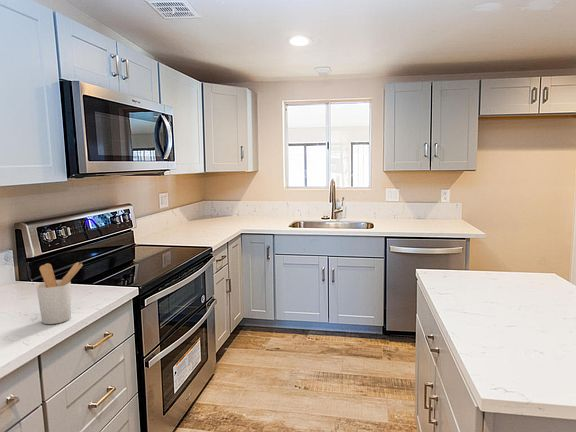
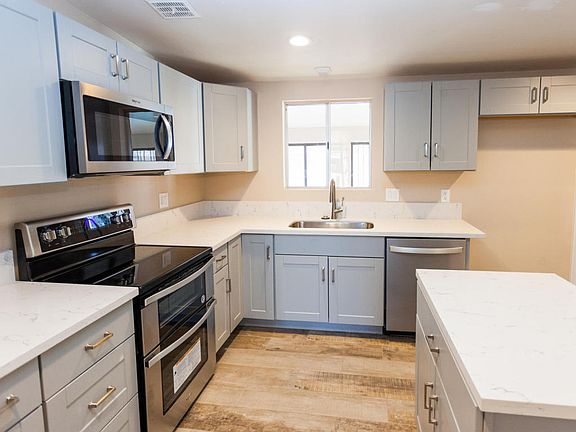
- utensil holder (62, 290)
